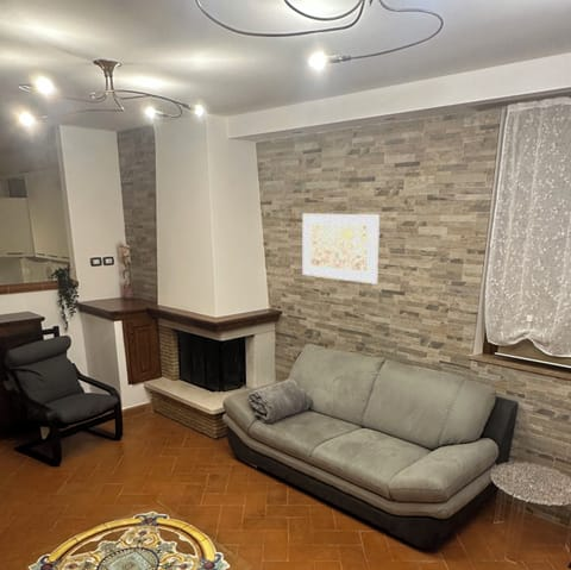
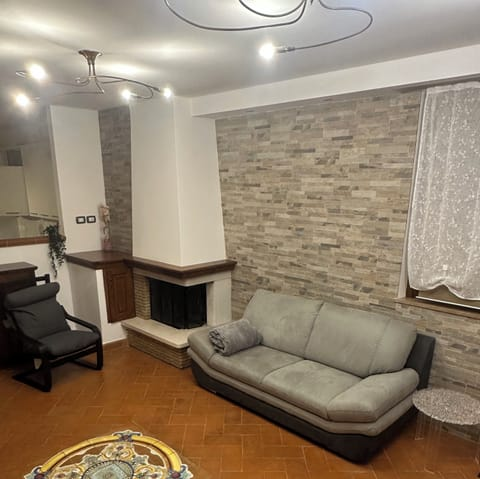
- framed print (338, 246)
